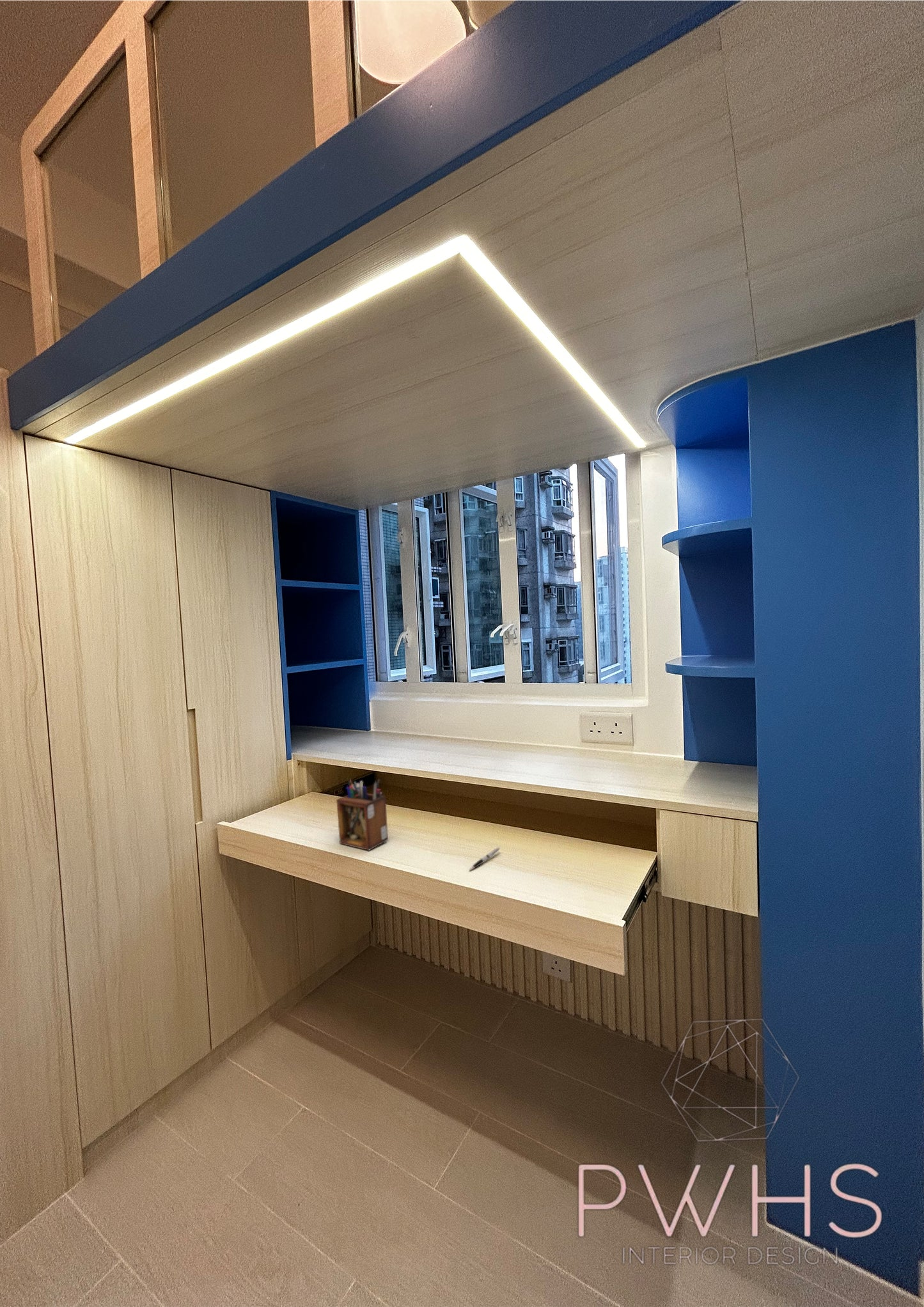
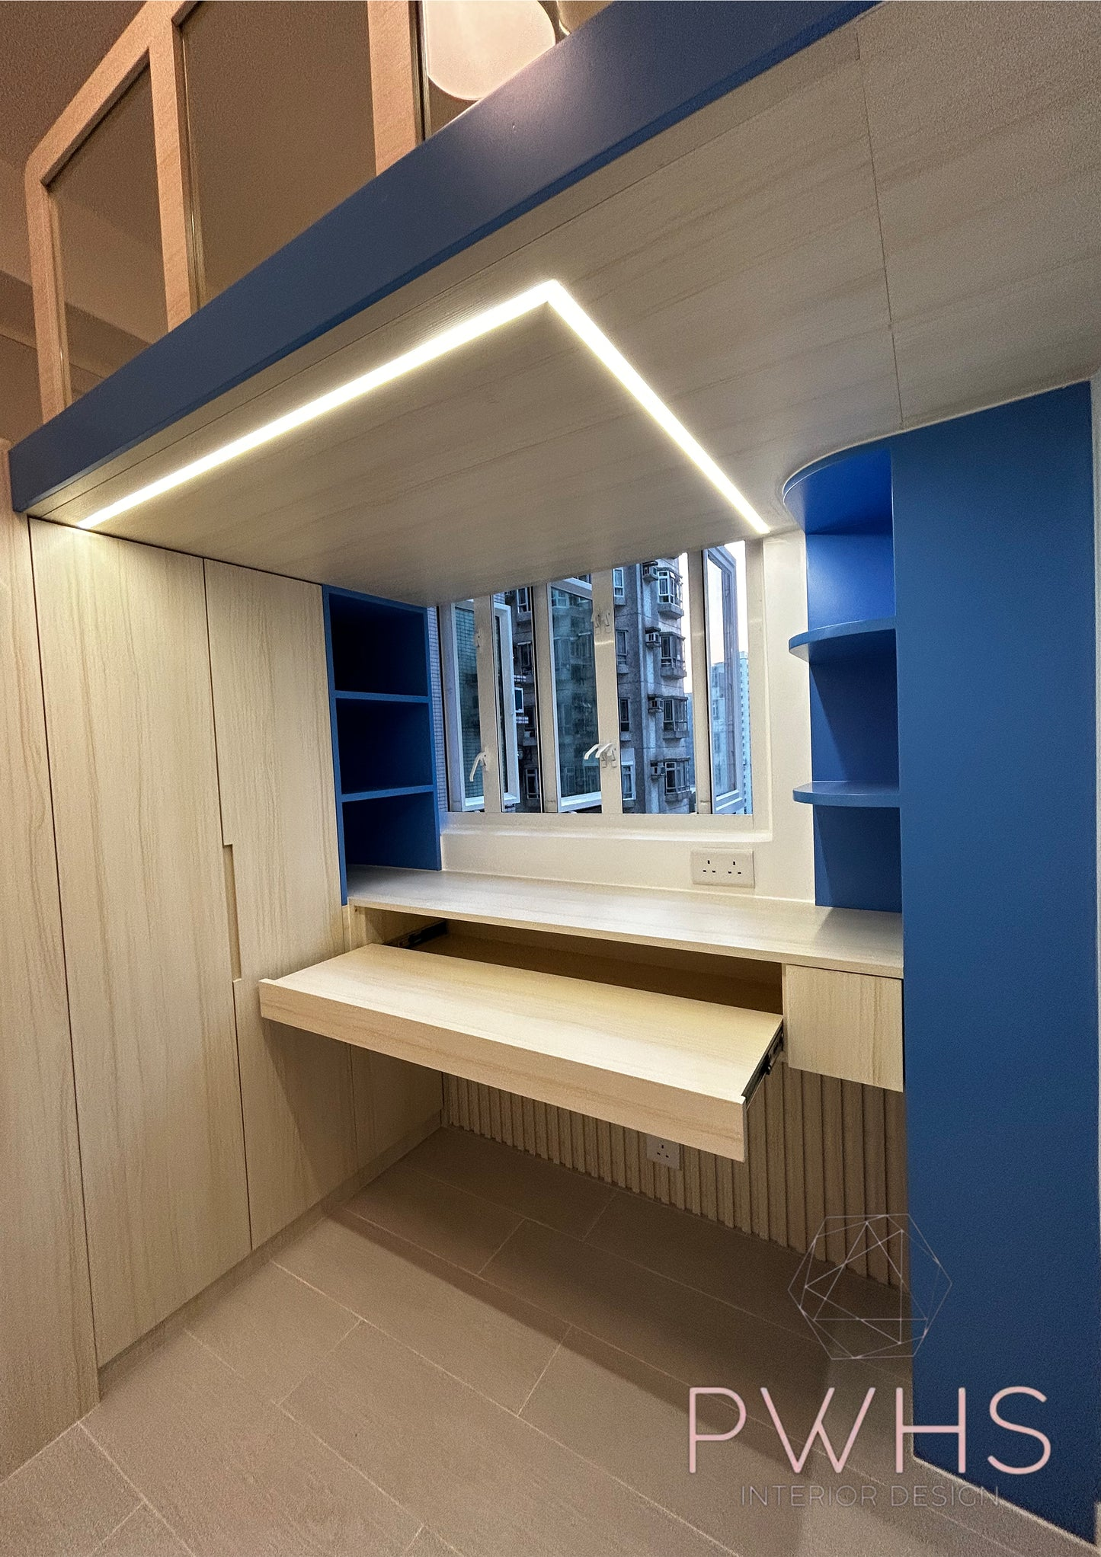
- pen (485, 859)
- desk organizer (362, 811)
